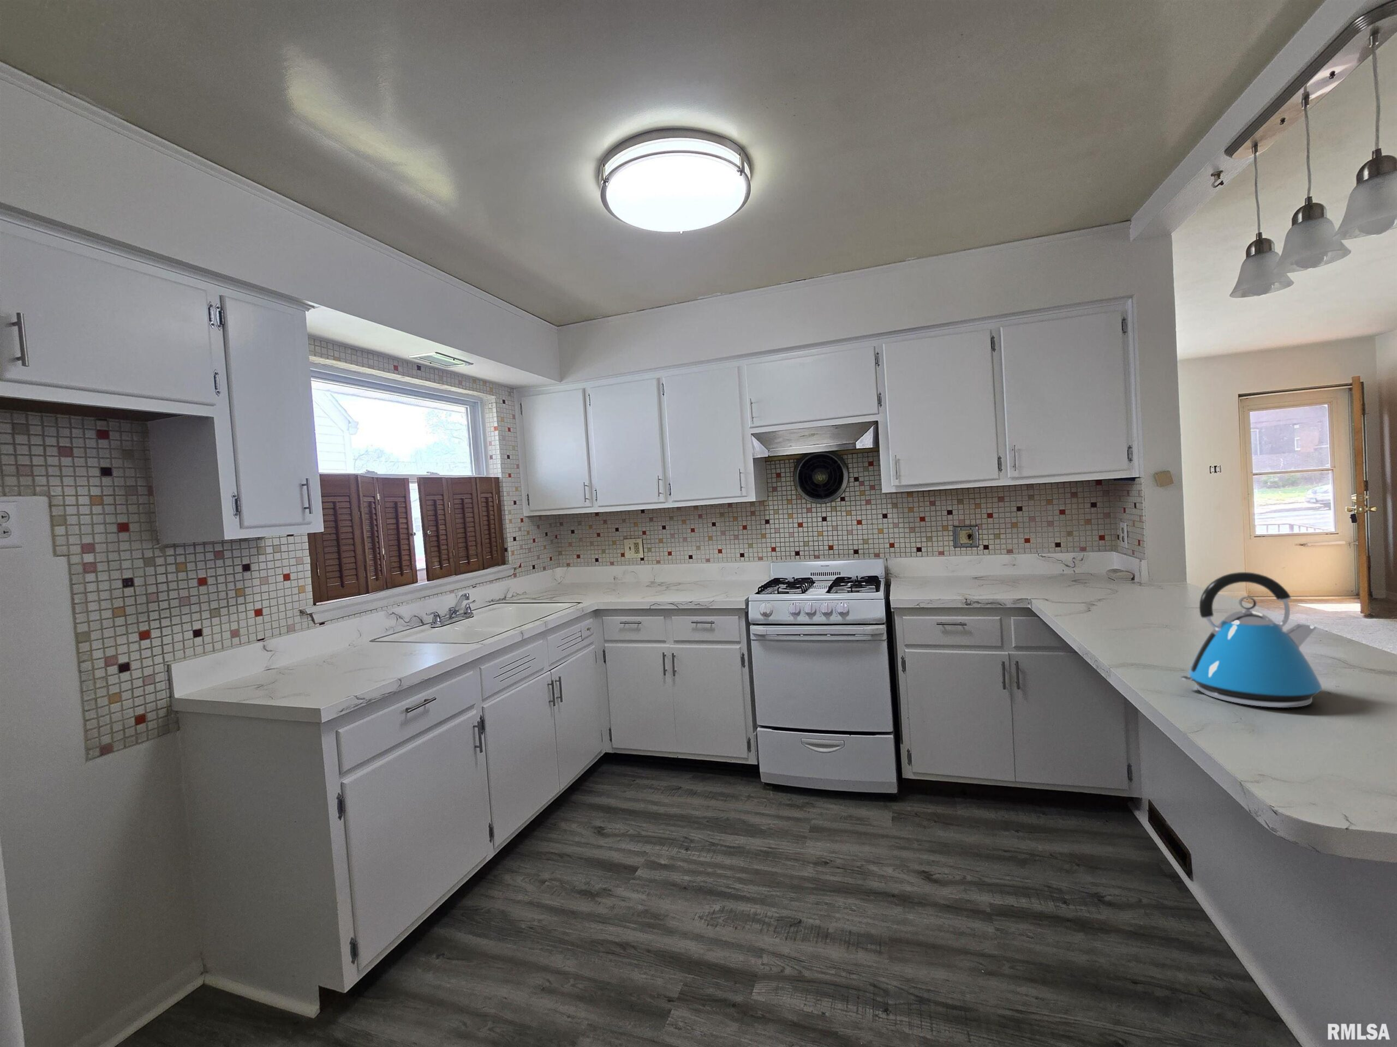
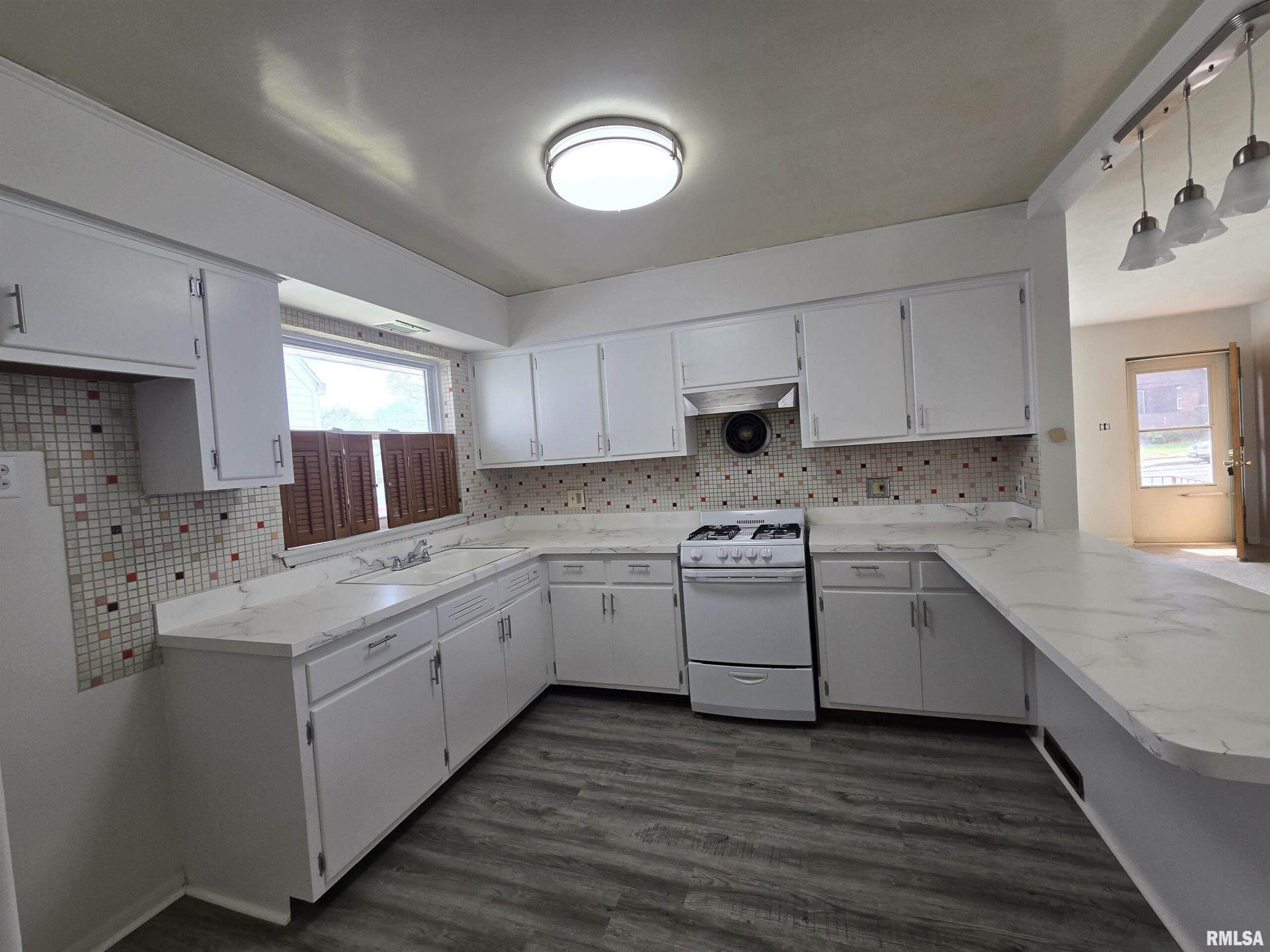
- kettle (1244, 632)
